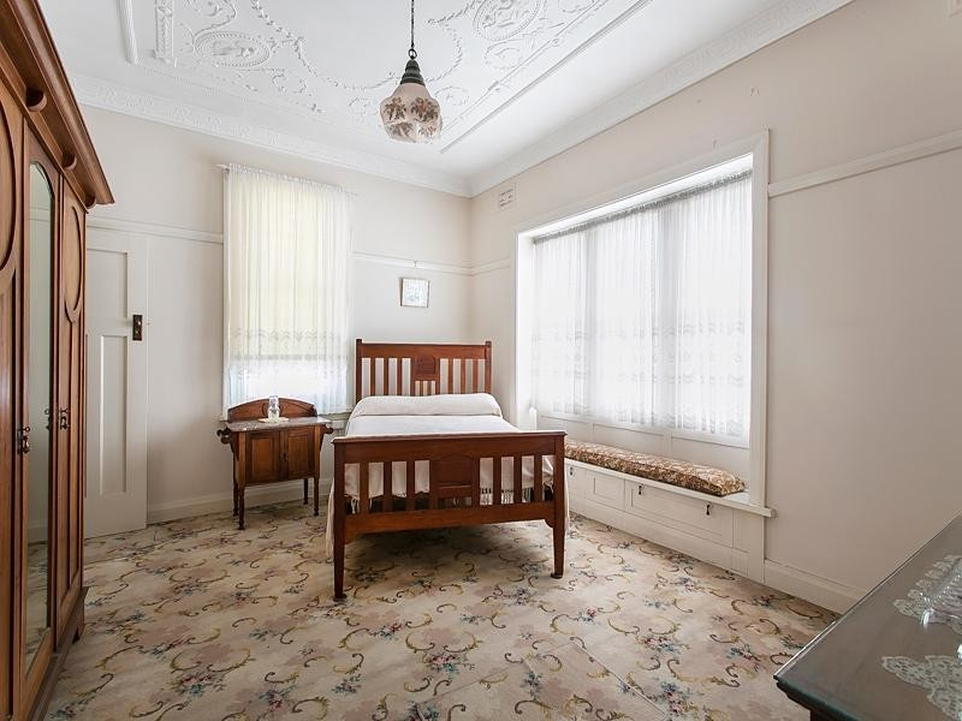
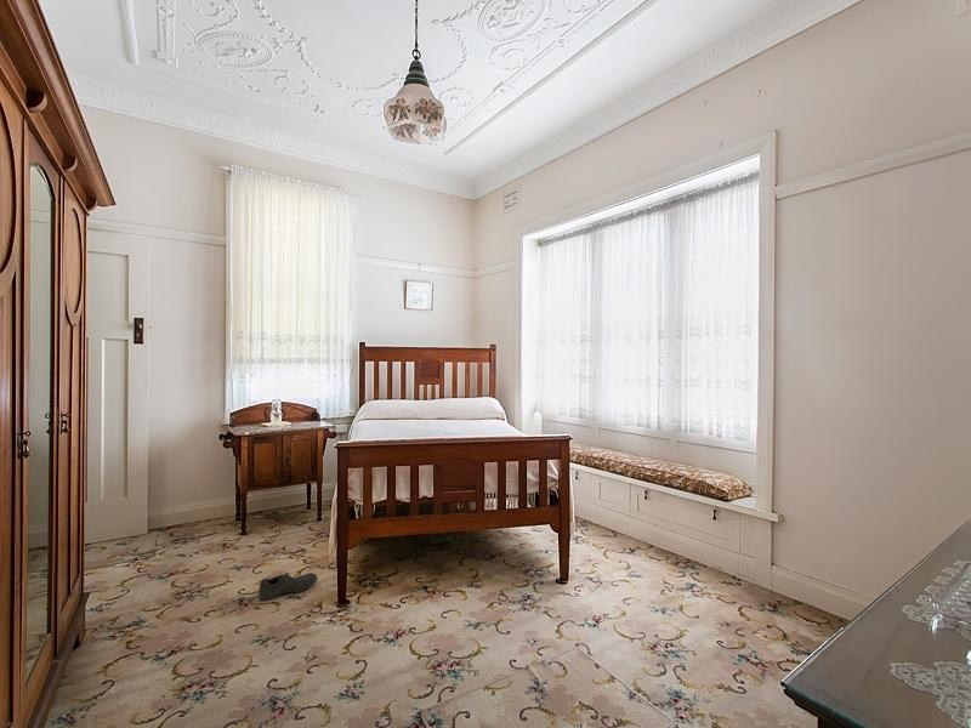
+ shoe (289, 578)
